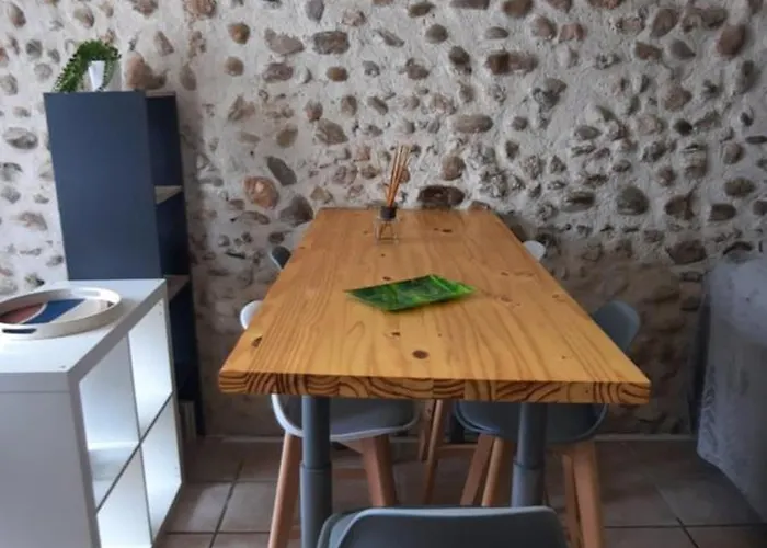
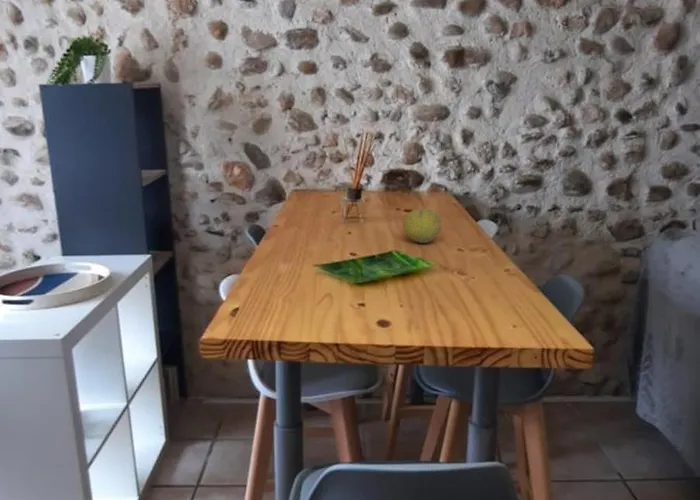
+ fruit (422, 225)
